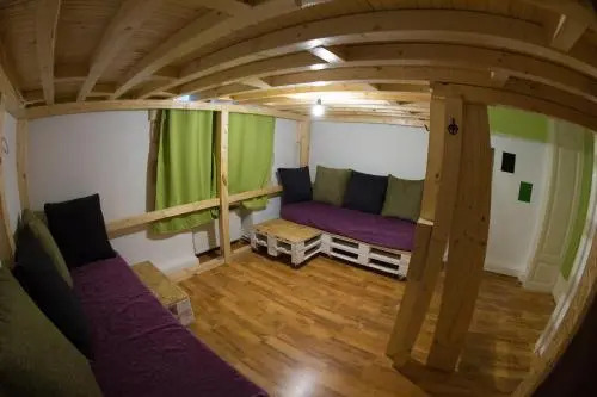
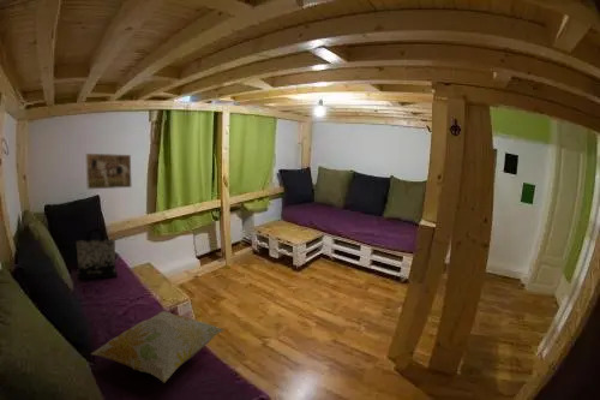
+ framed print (109, 171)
+ tote bag (96, 253)
+ decorative pillow (163, 340)
